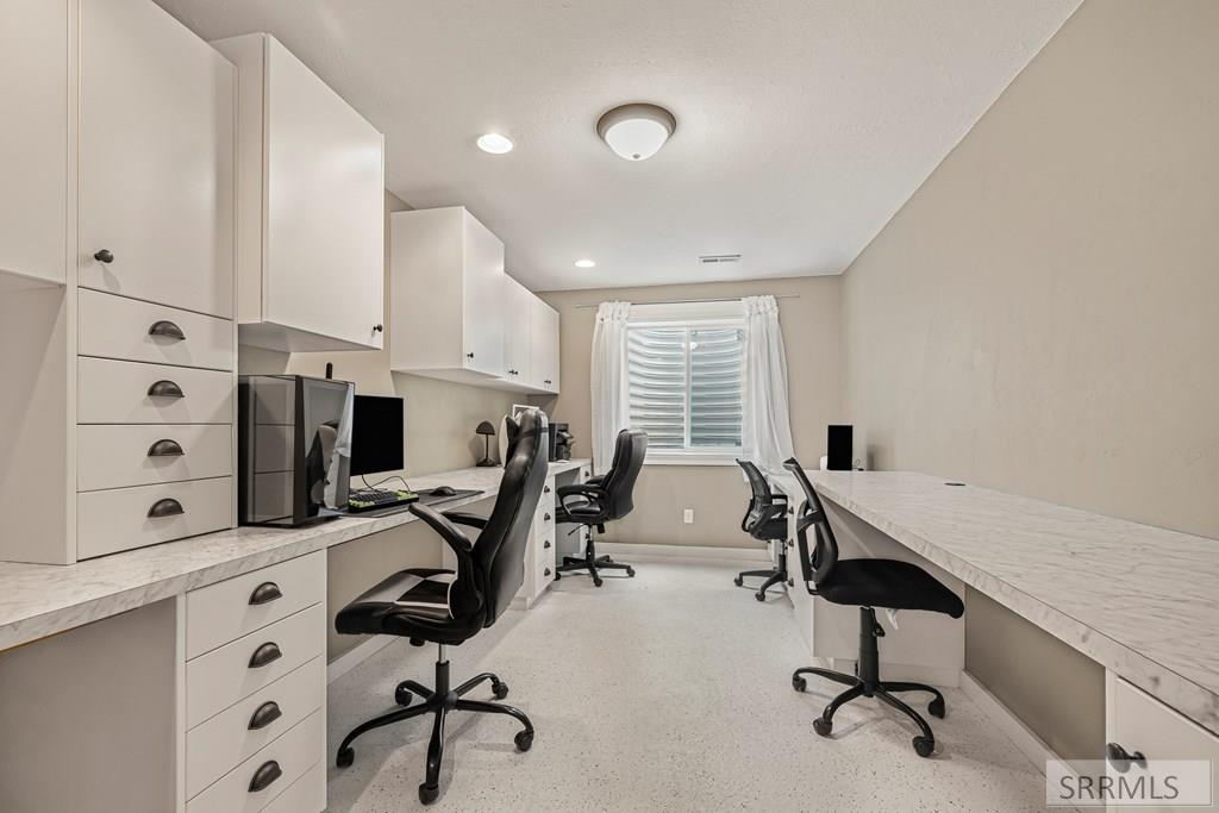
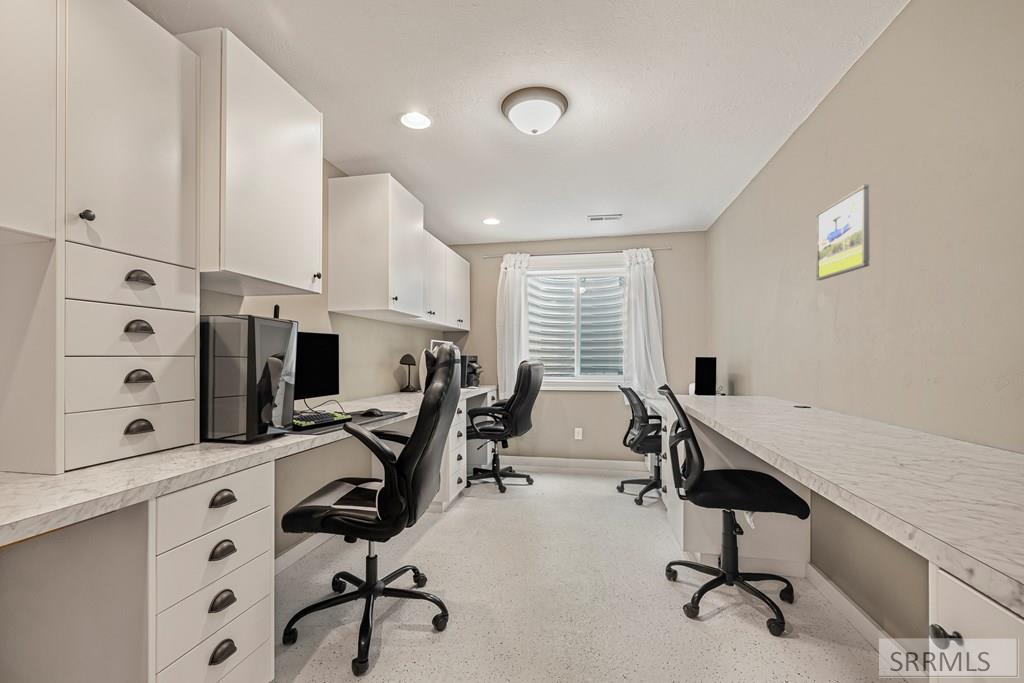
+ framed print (840, 237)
